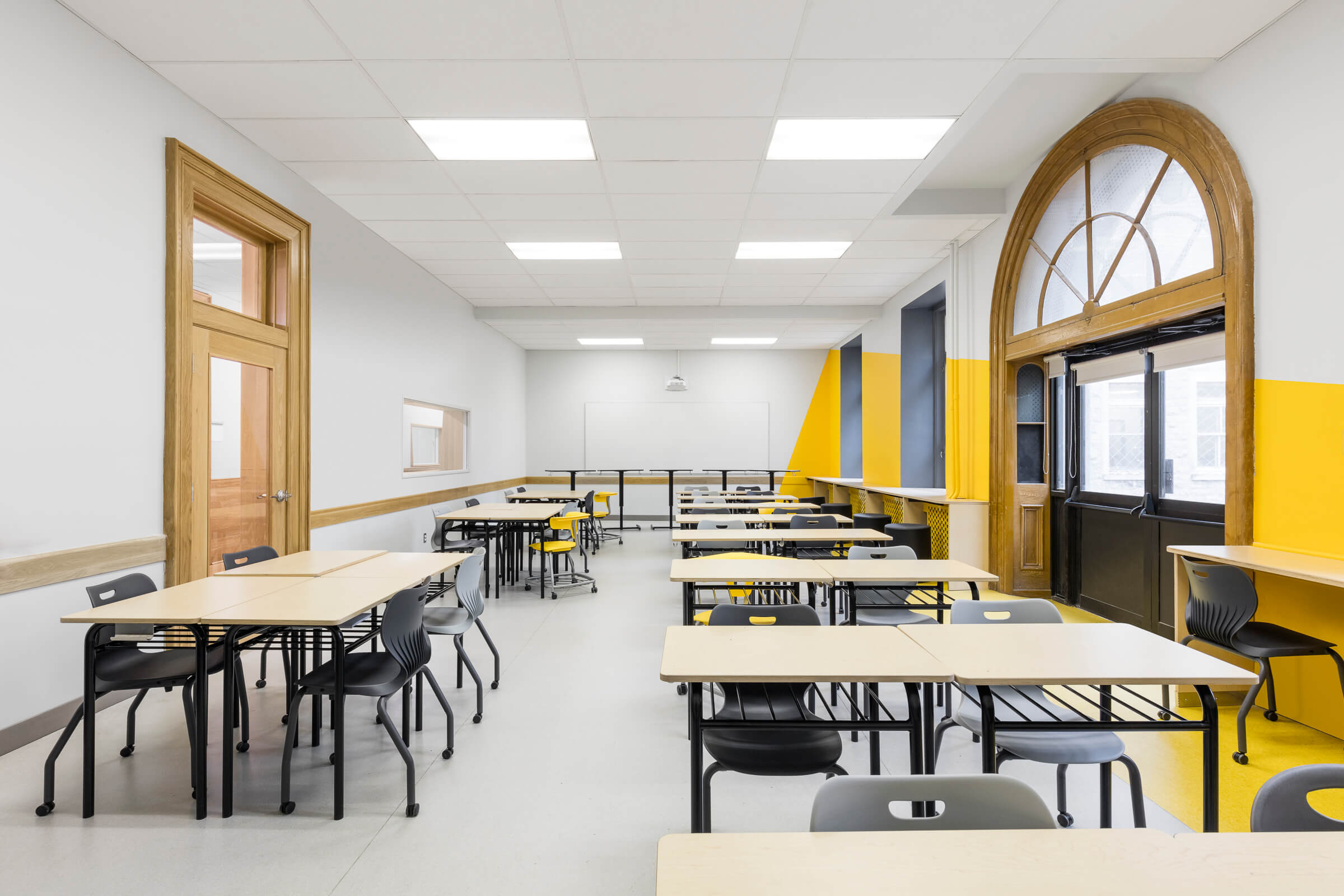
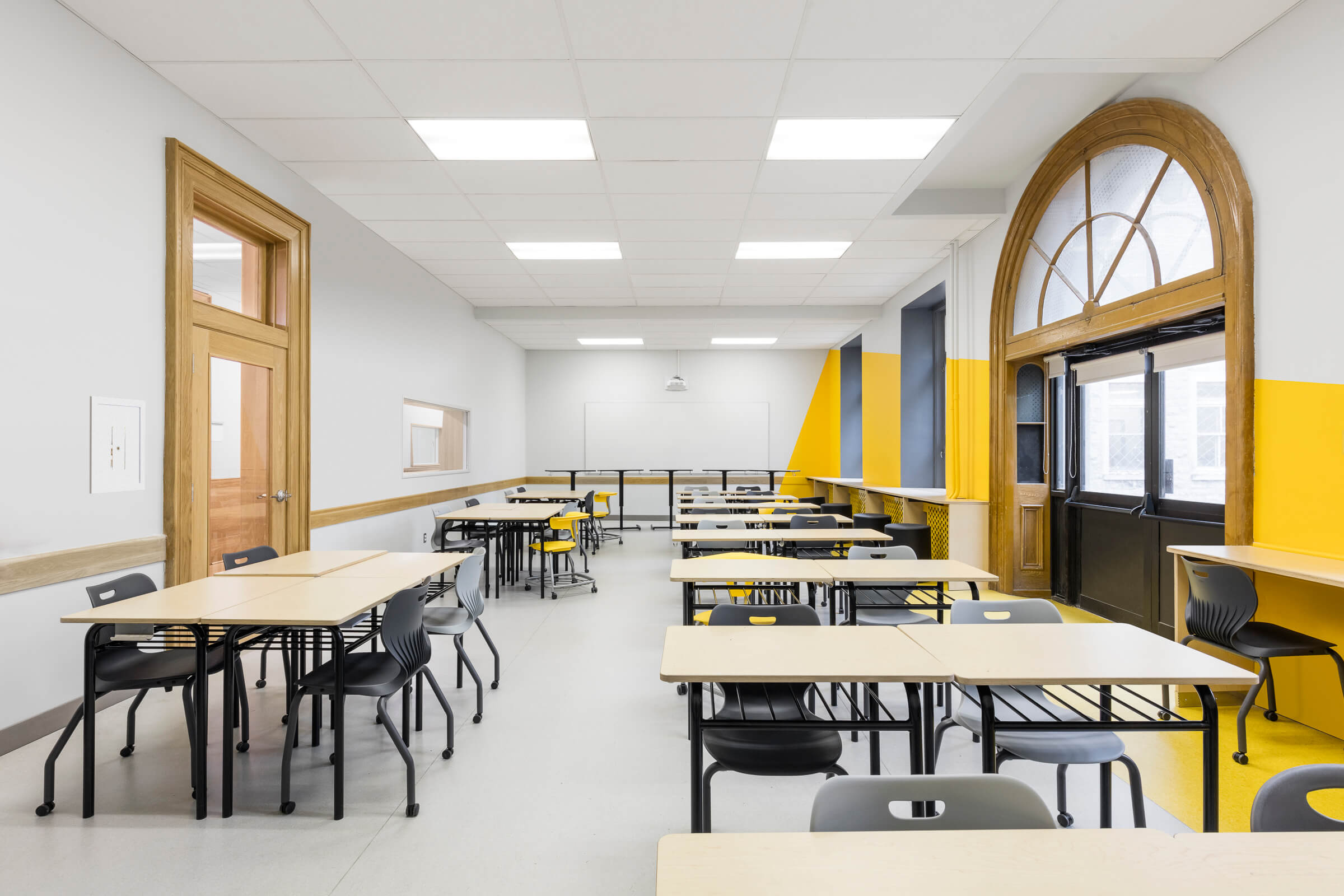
+ wall art (118, 445)
